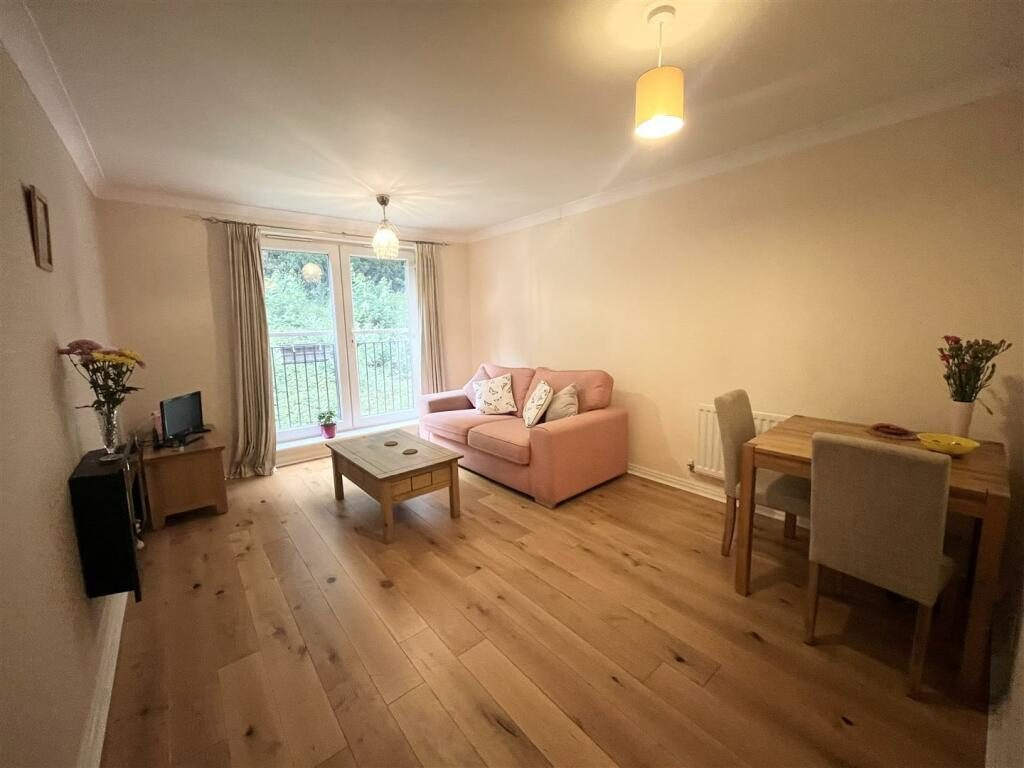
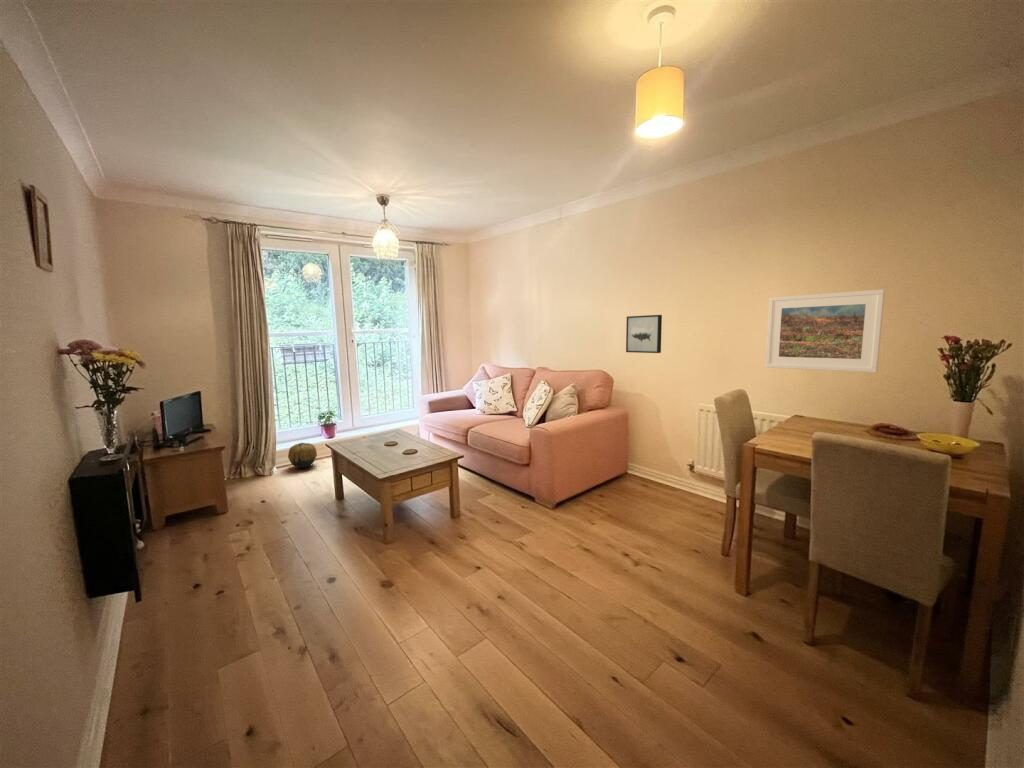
+ decorative ball (302, 455)
+ wall art (643, 334)
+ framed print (819, 332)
